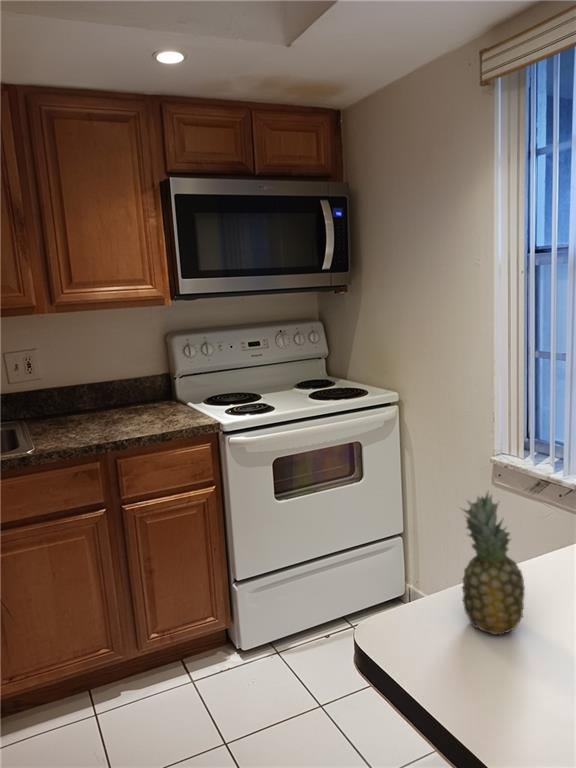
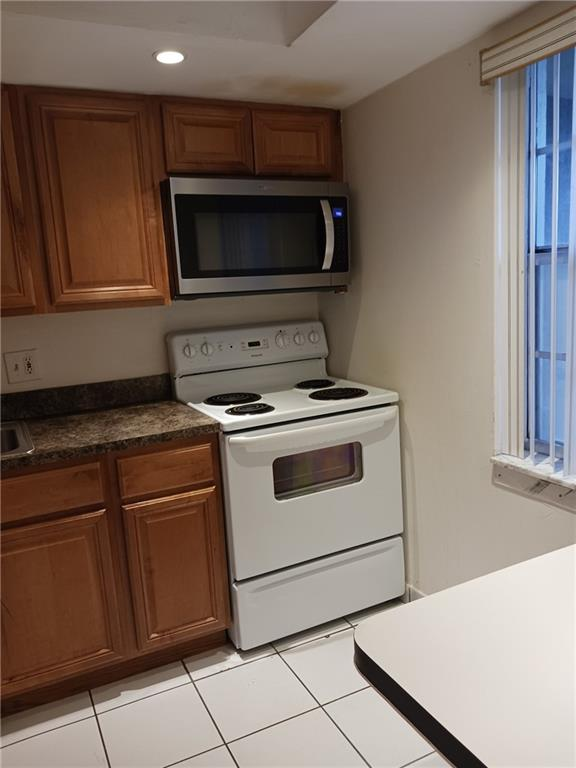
- fruit (491, 560)
